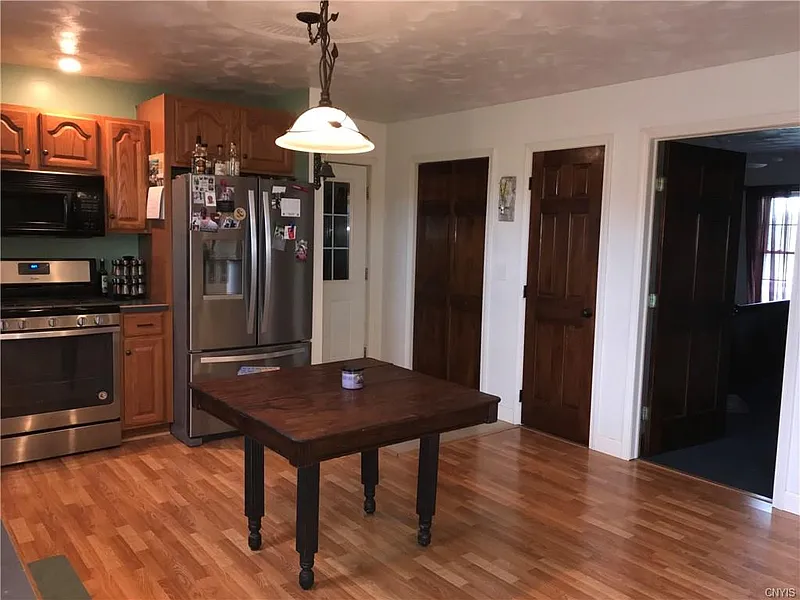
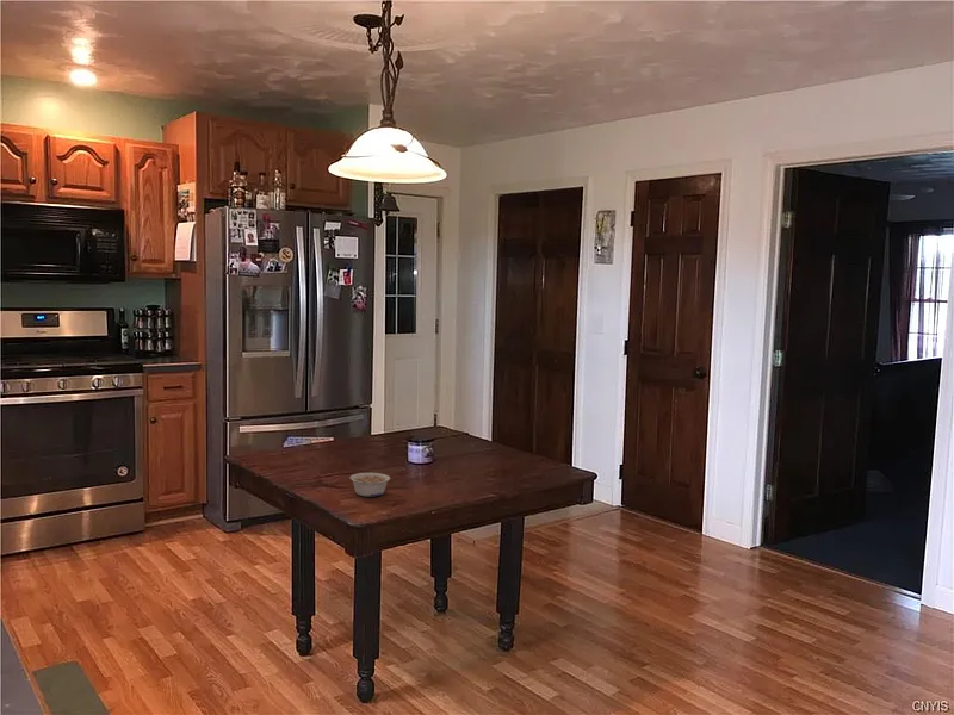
+ legume (370, 484)
